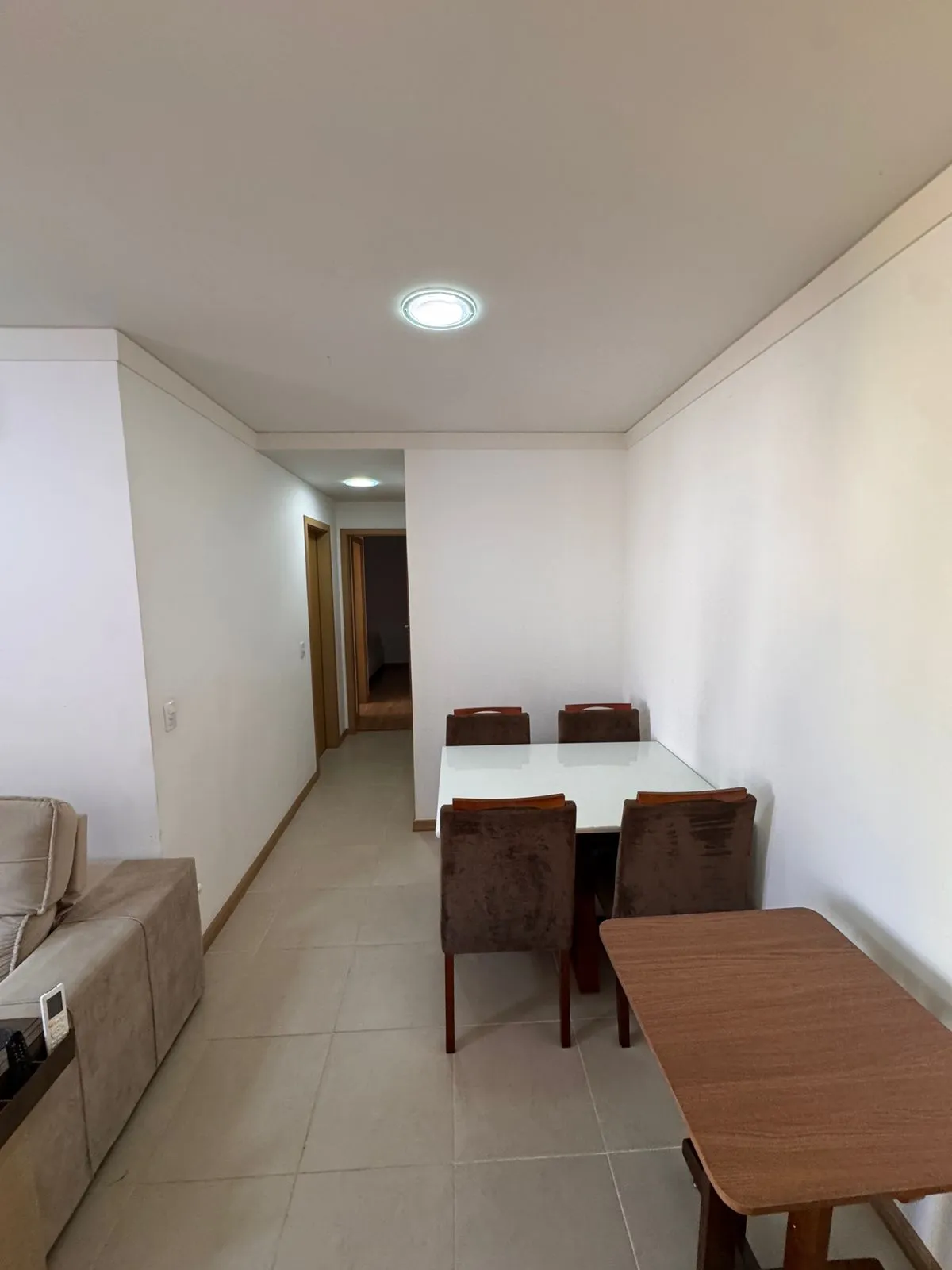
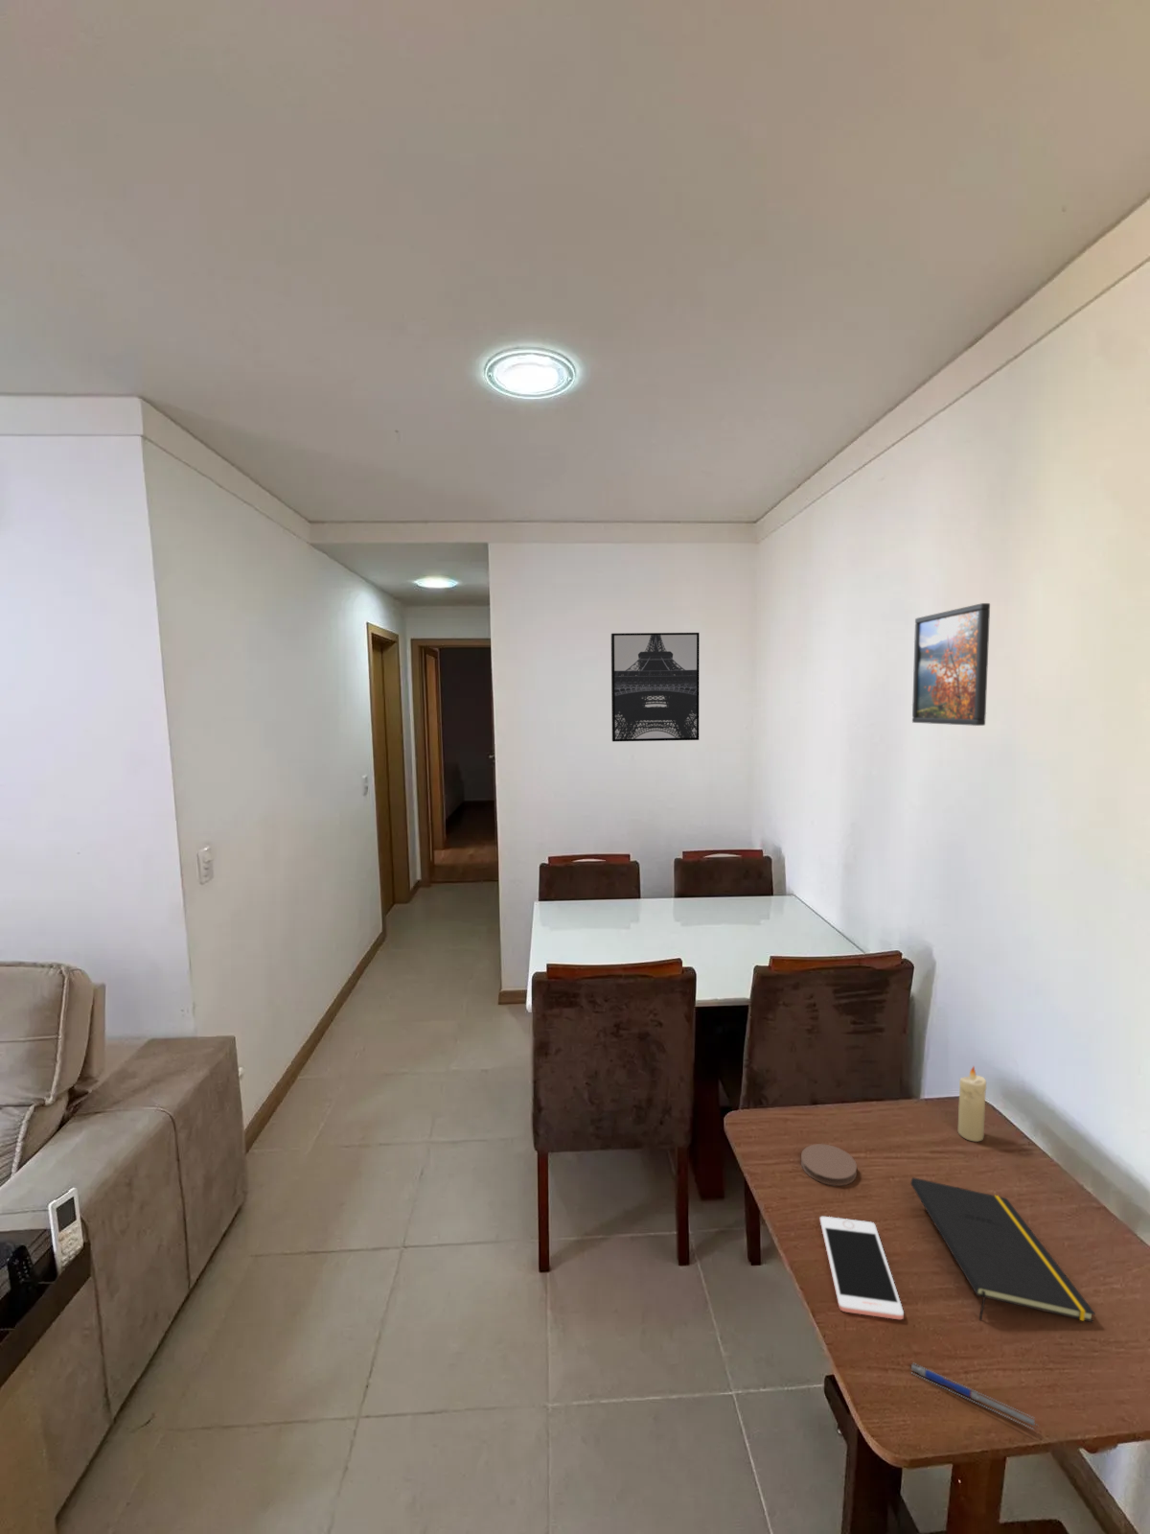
+ candle (971, 1099)
+ cell phone (858, 1262)
+ pen (971, 1394)
+ coaster (827, 1164)
+ notepad (993, 1242)
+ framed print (947, 667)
+ wall art (655, 686)
